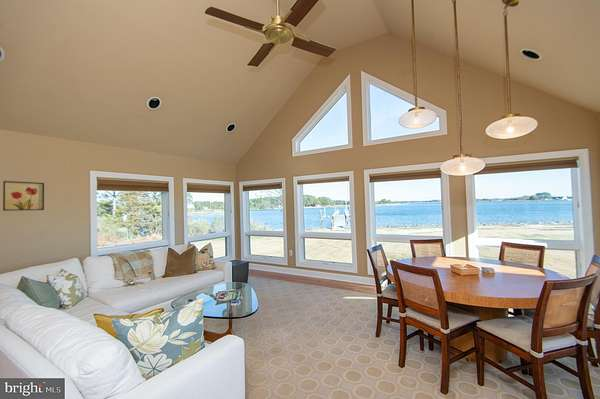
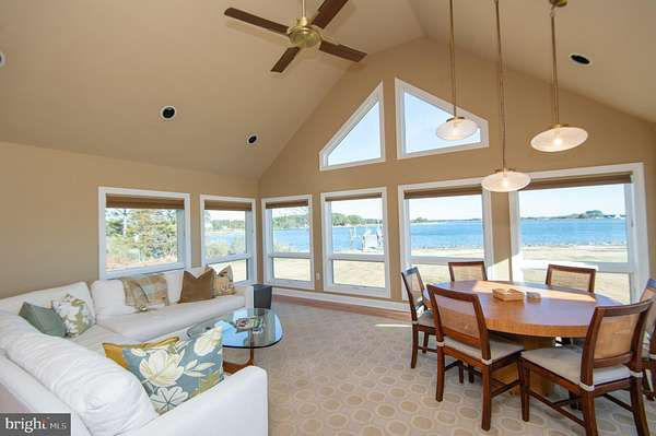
- wall art (24, 196)
